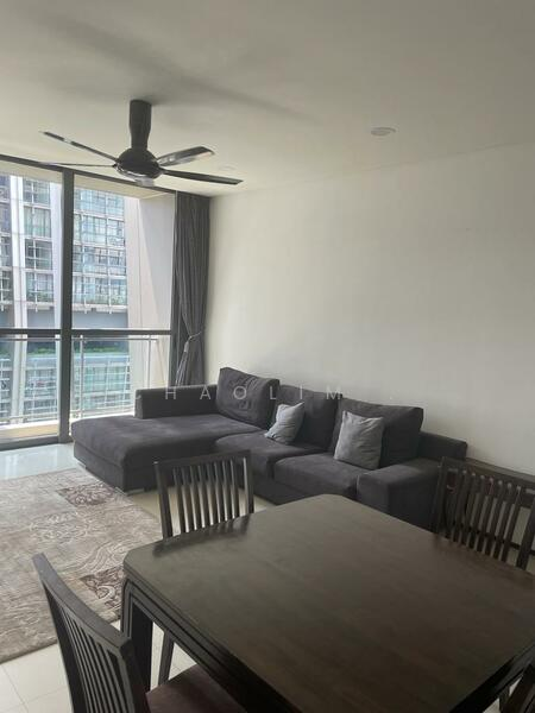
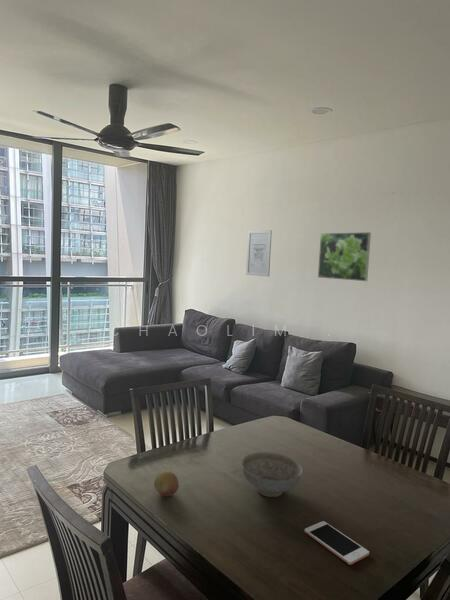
+ fruit (166, 483)
+ decorative bowl (271, 477)
+ cell phone (335, 541)
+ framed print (342, 256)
+ wall art (258, 253)
